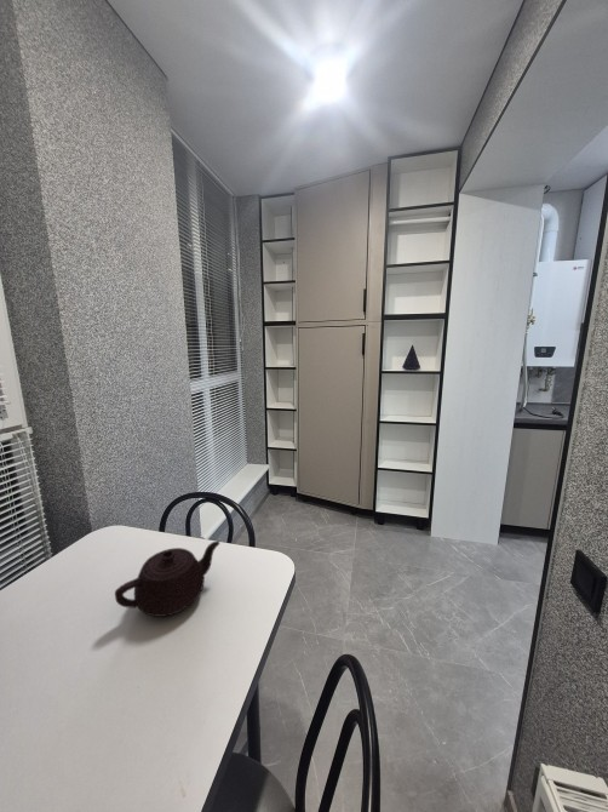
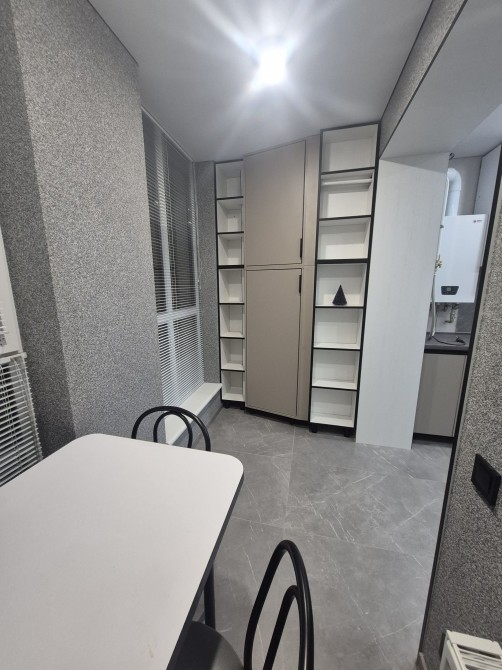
- teapot (173, 574)
